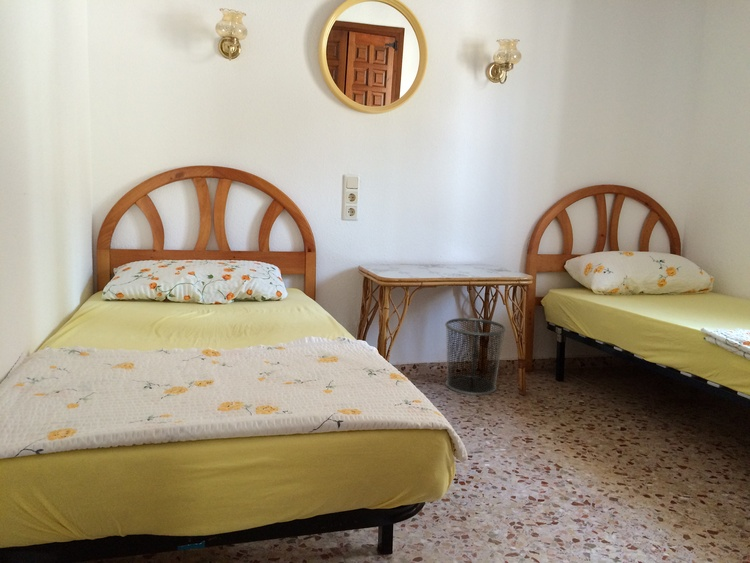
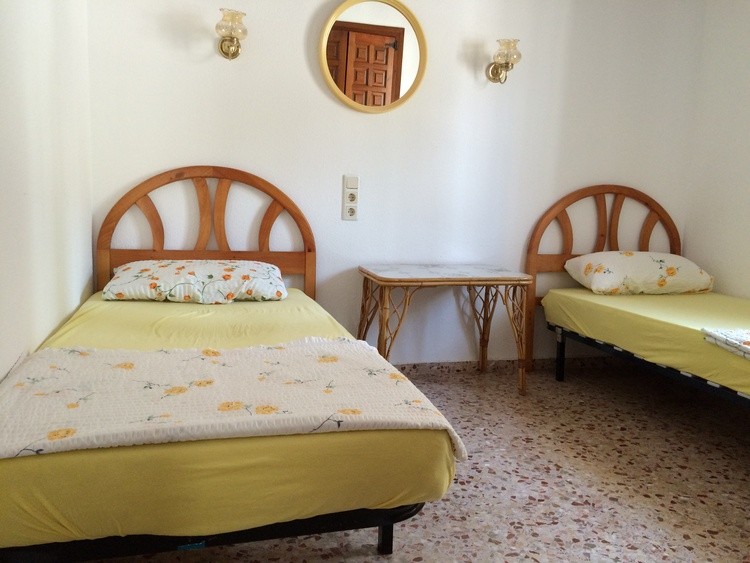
- waste bin (473, 356)
